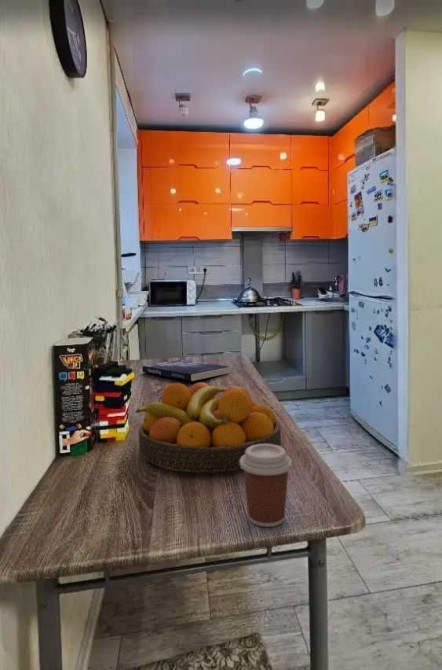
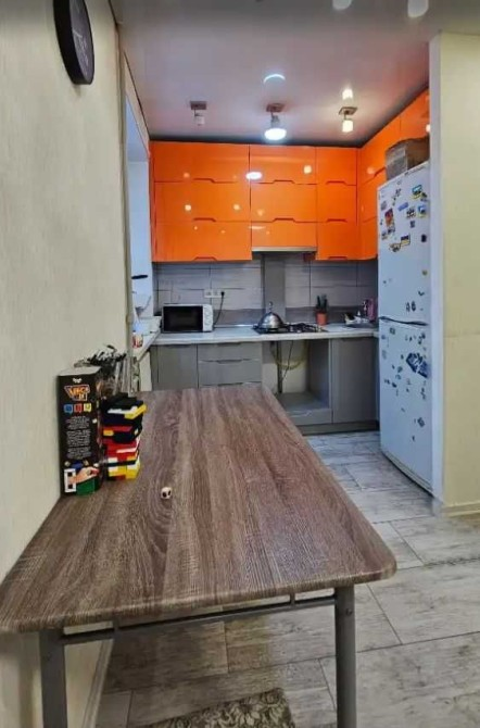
- coffee cup (266, 484)
- book (185, 369)
- fruit bowl (209, 414)
